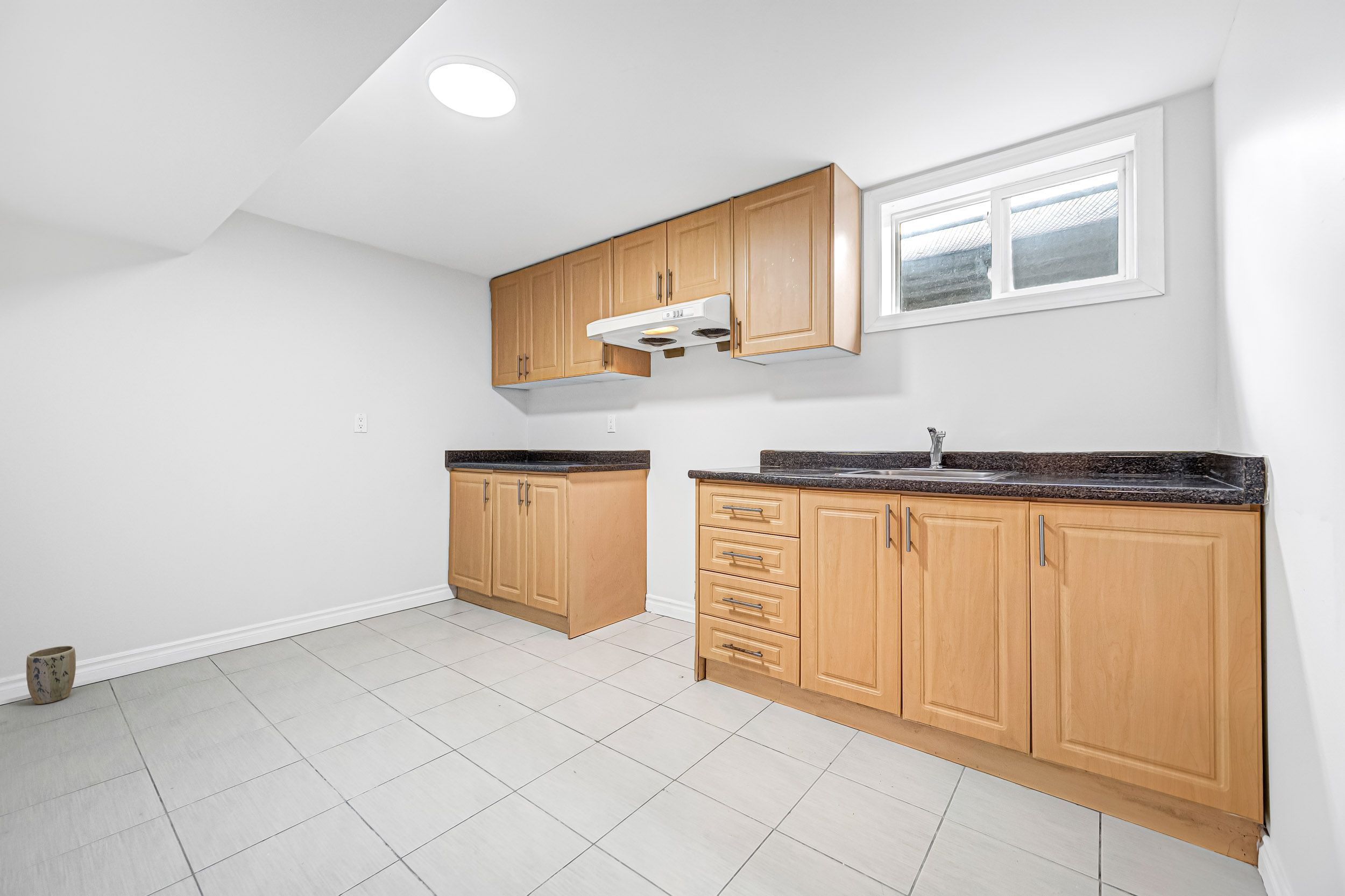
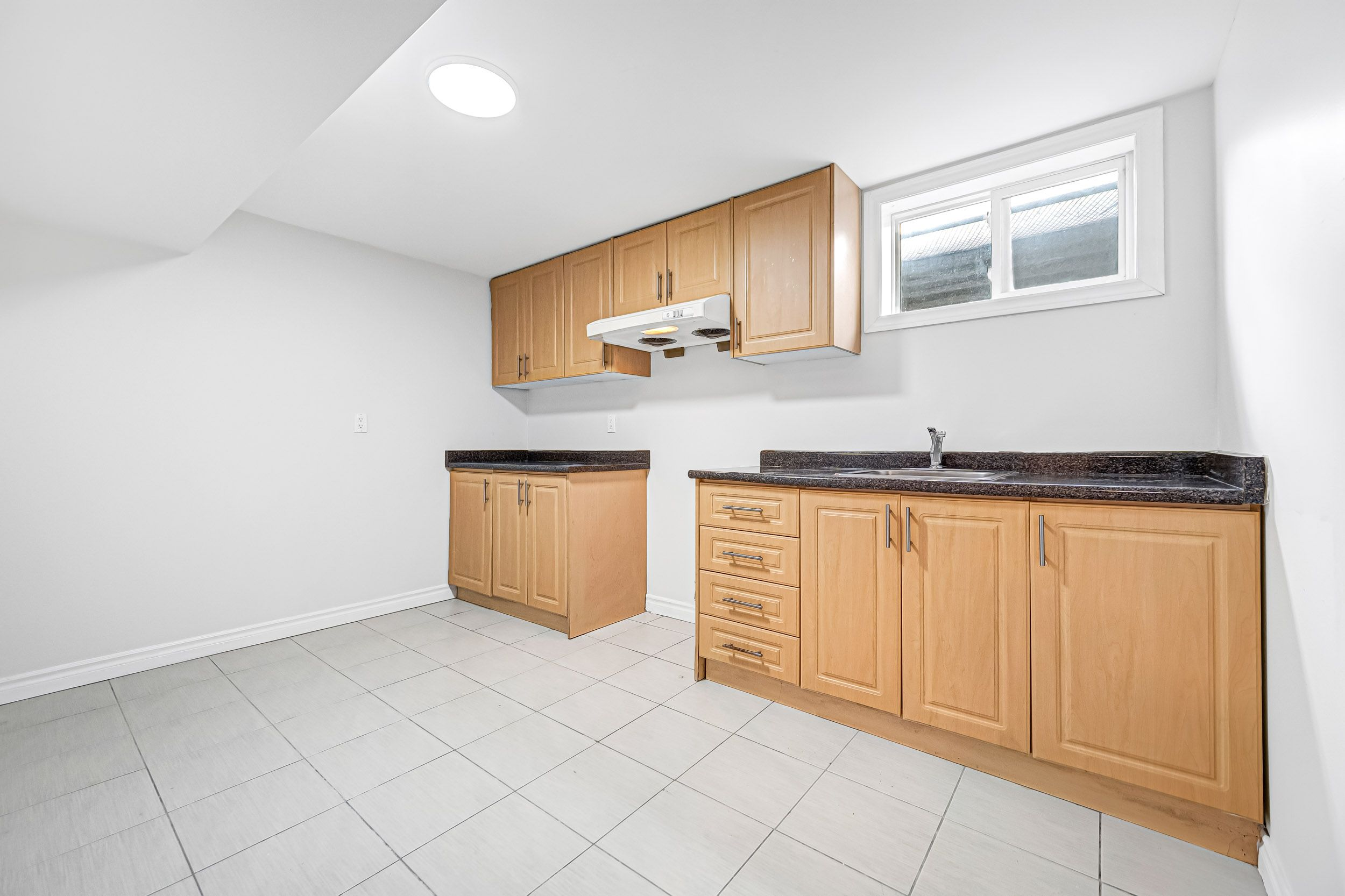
- plant pot (52, 675)
